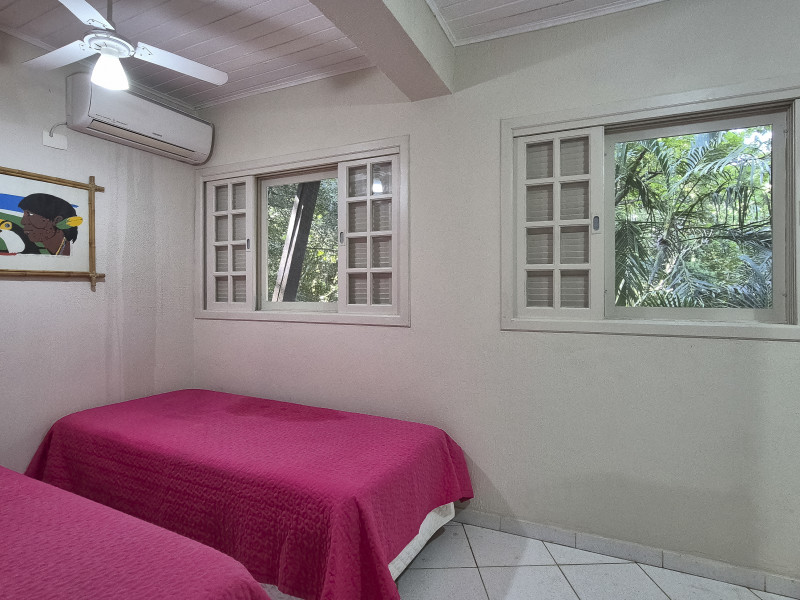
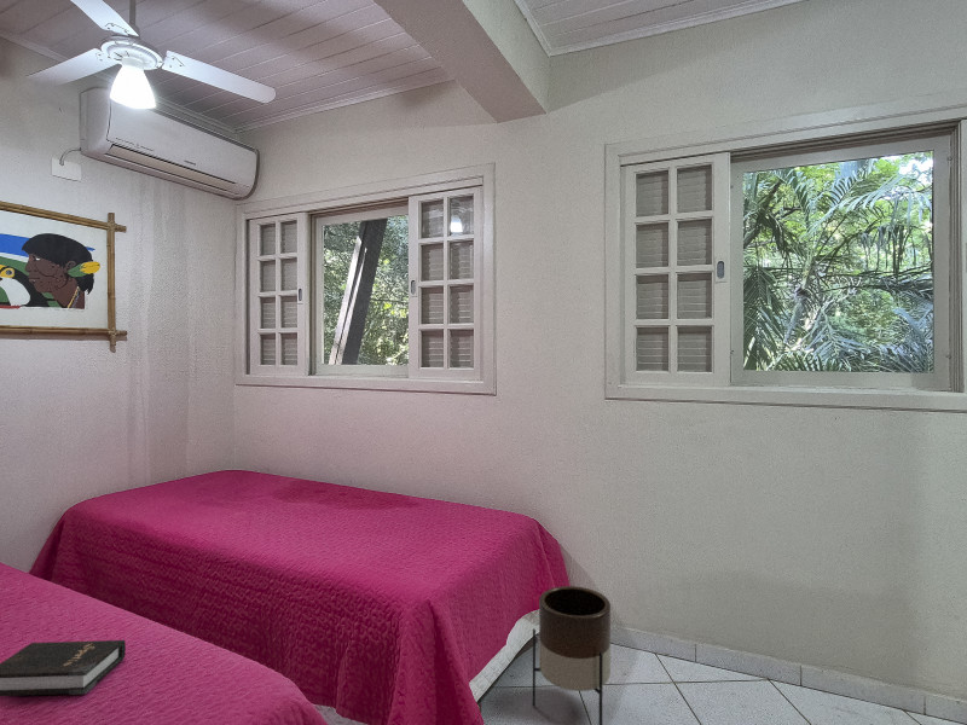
+ hardback book (58, 665)
+ planter (574, 651)
